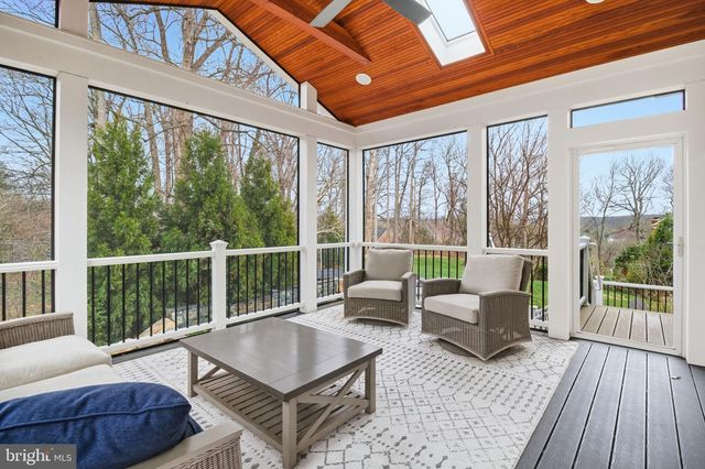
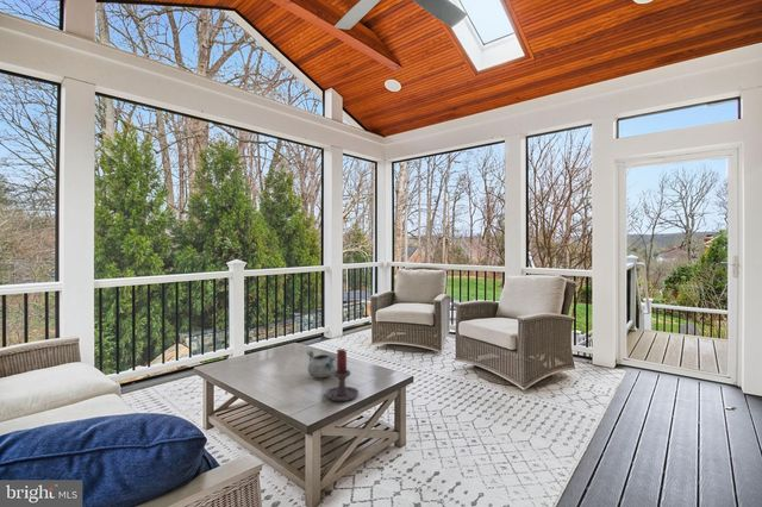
+ candle holder (338, 374)
+ decorative bowl (321, 364)
